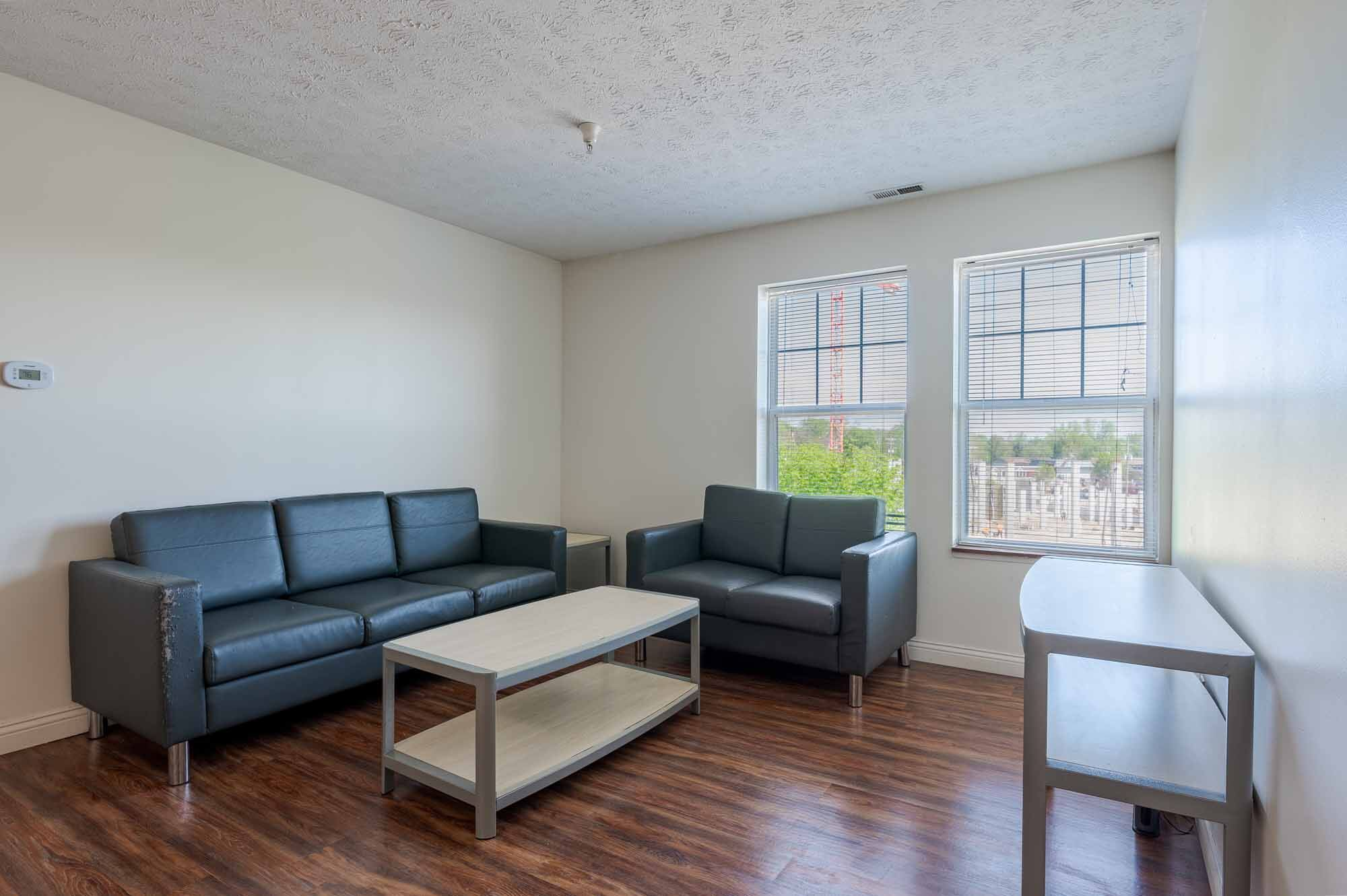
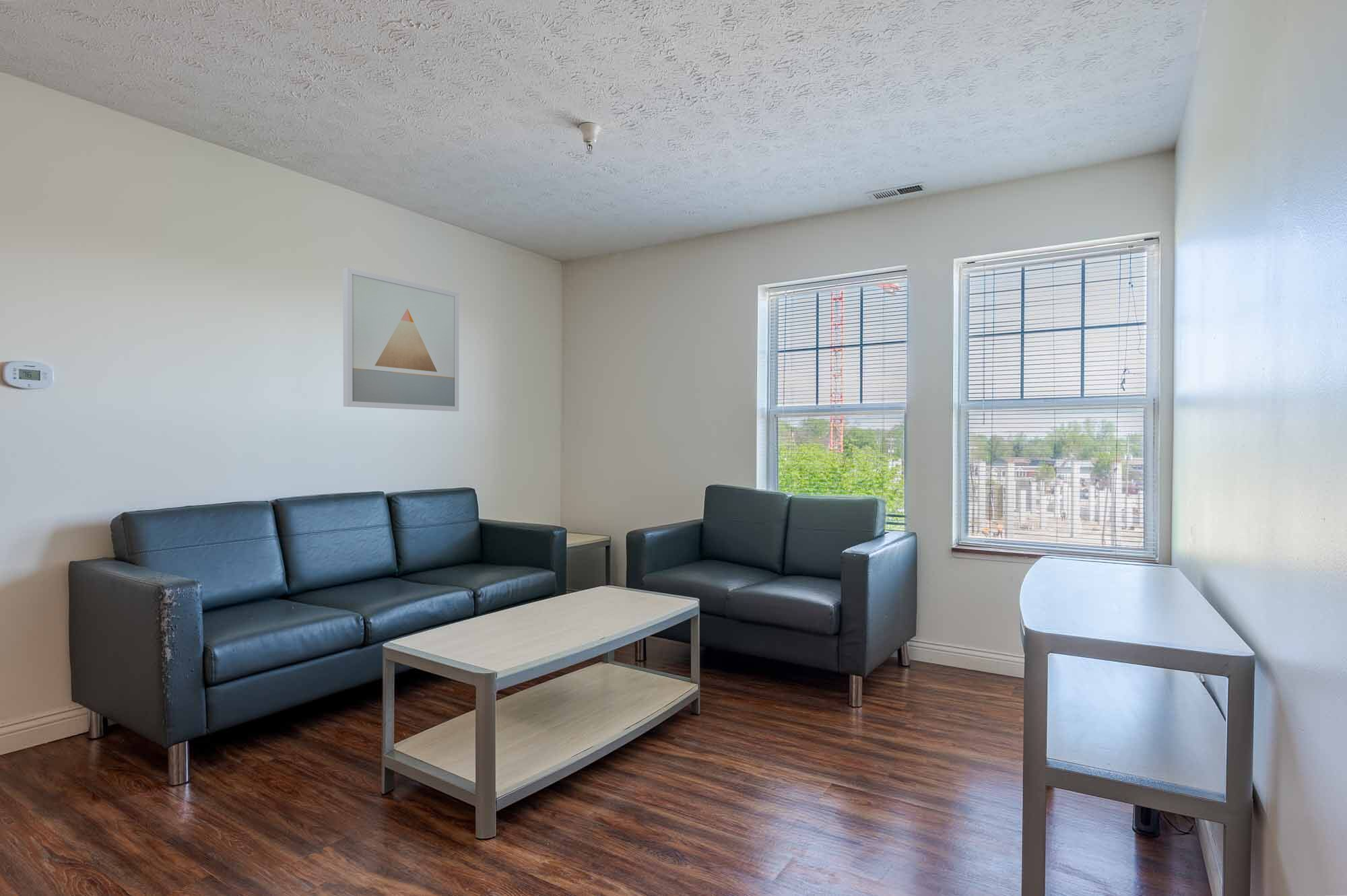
+ wall art (405, 345)
